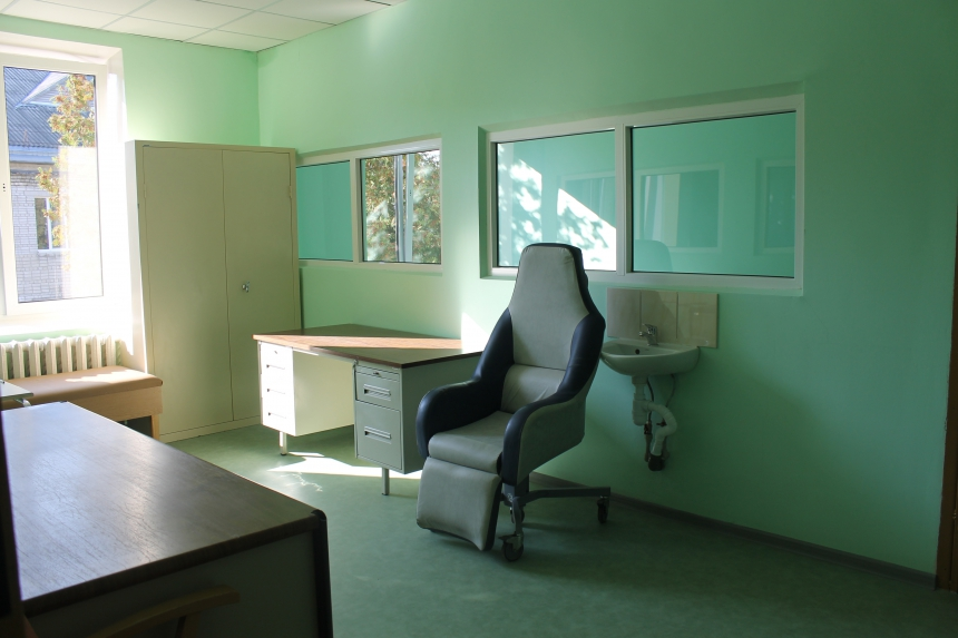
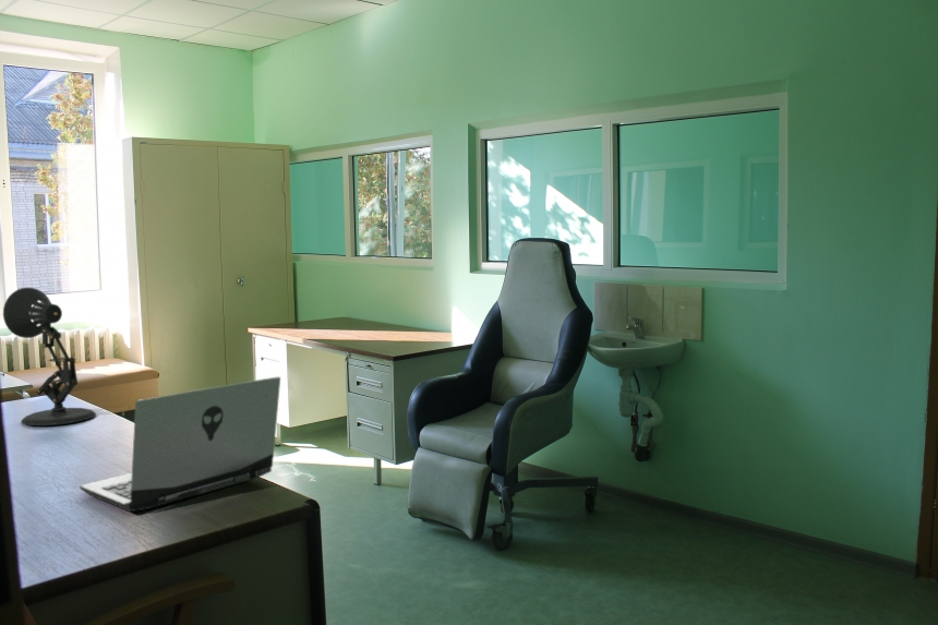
+ laptop computer (182, 433)
+ desk lamp (53, 352)
